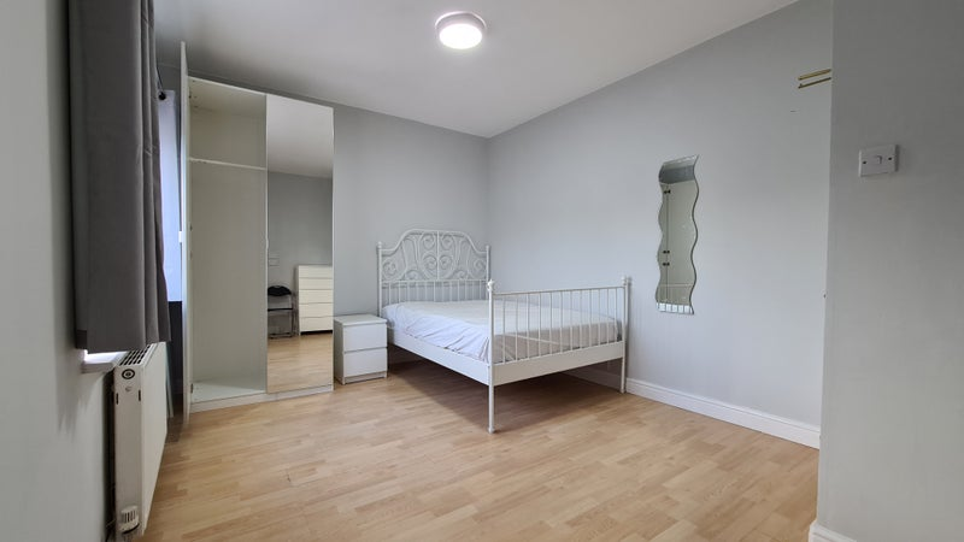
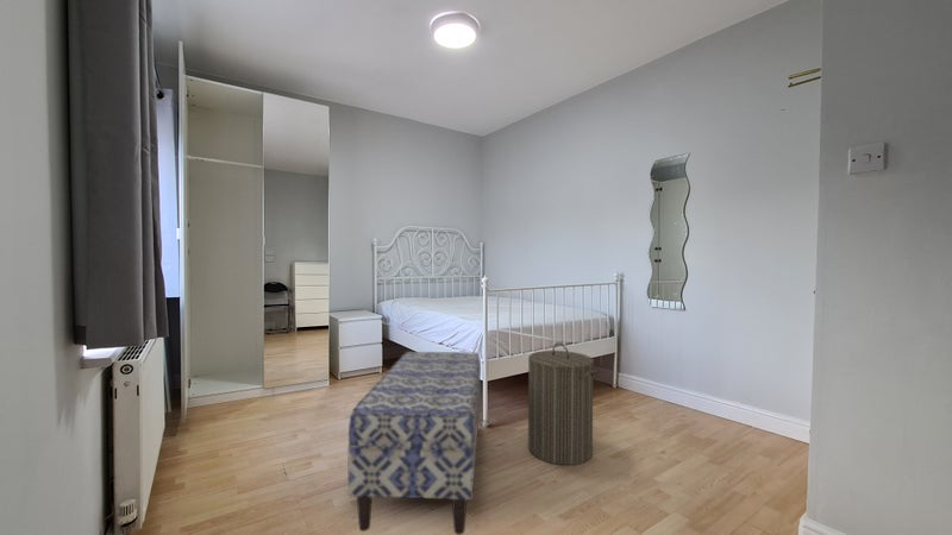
+ bench (430, 421)
+ laundry hamper (559, 396)
